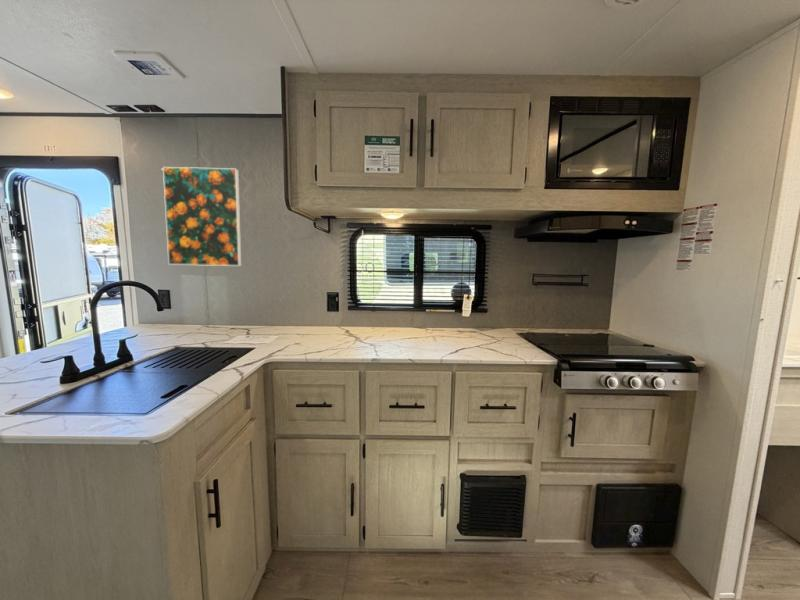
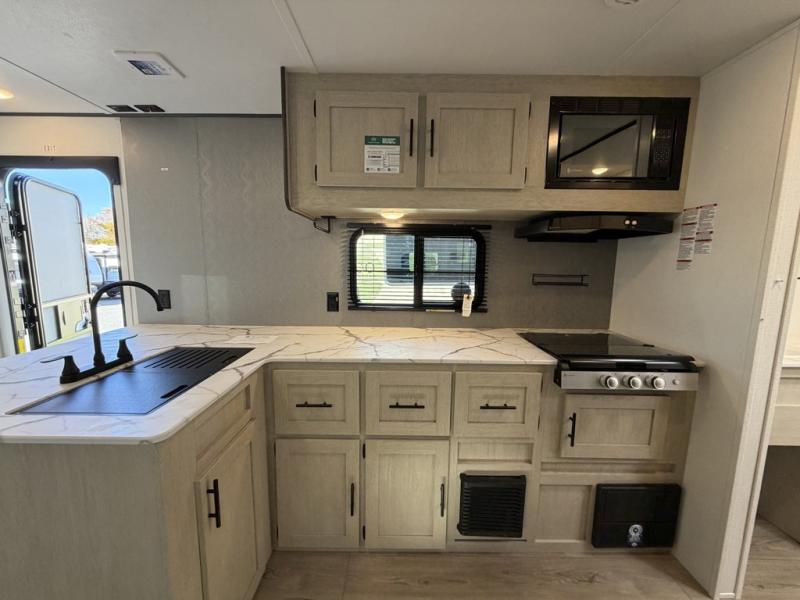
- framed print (203, 217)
